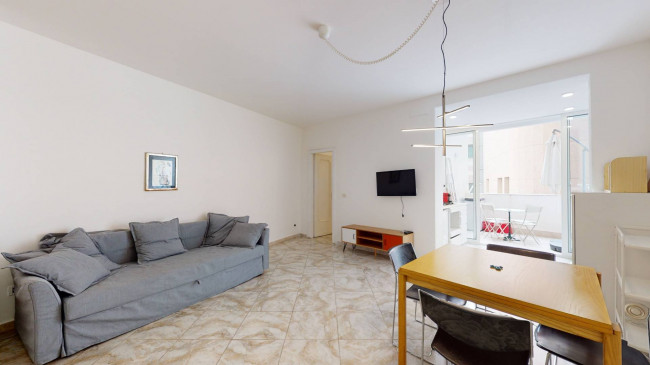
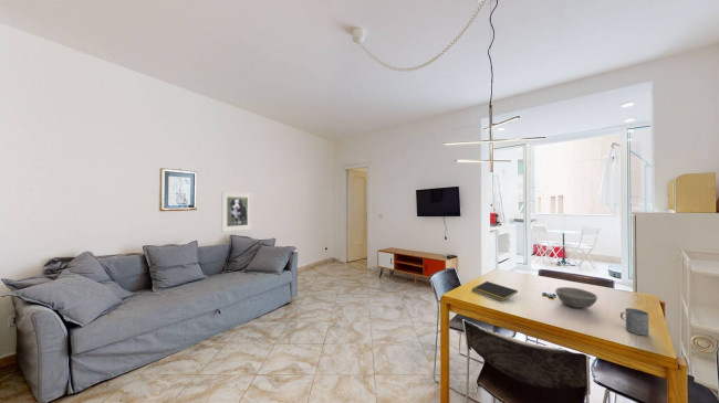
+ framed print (237, 211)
+ bowl (575, 298)
+ mug (633, 321)
+ notepad (493, 290)
